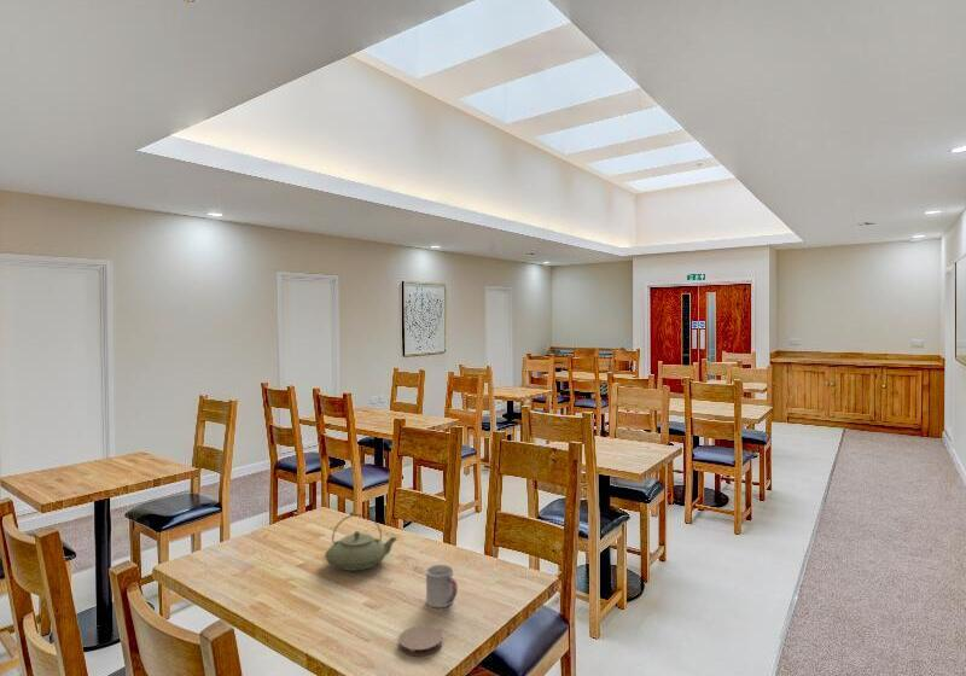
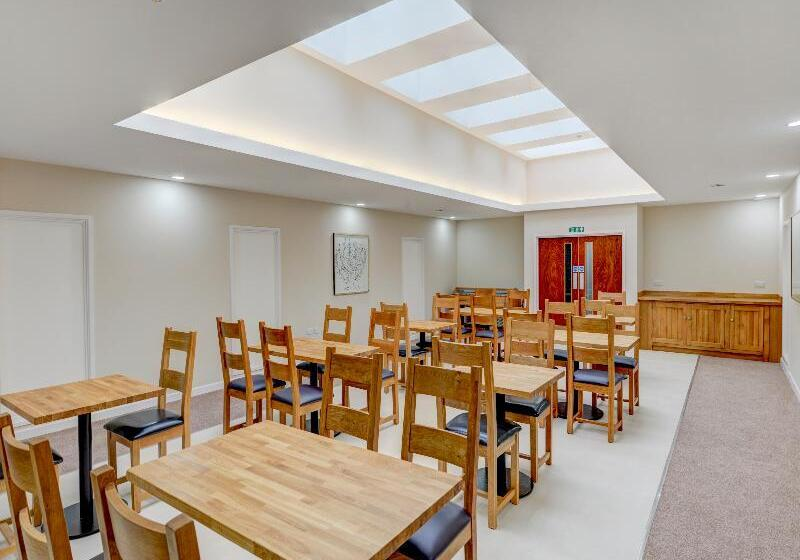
- cup (443, 587)
- teapot (361, 538)
- coaster (420, 640)
